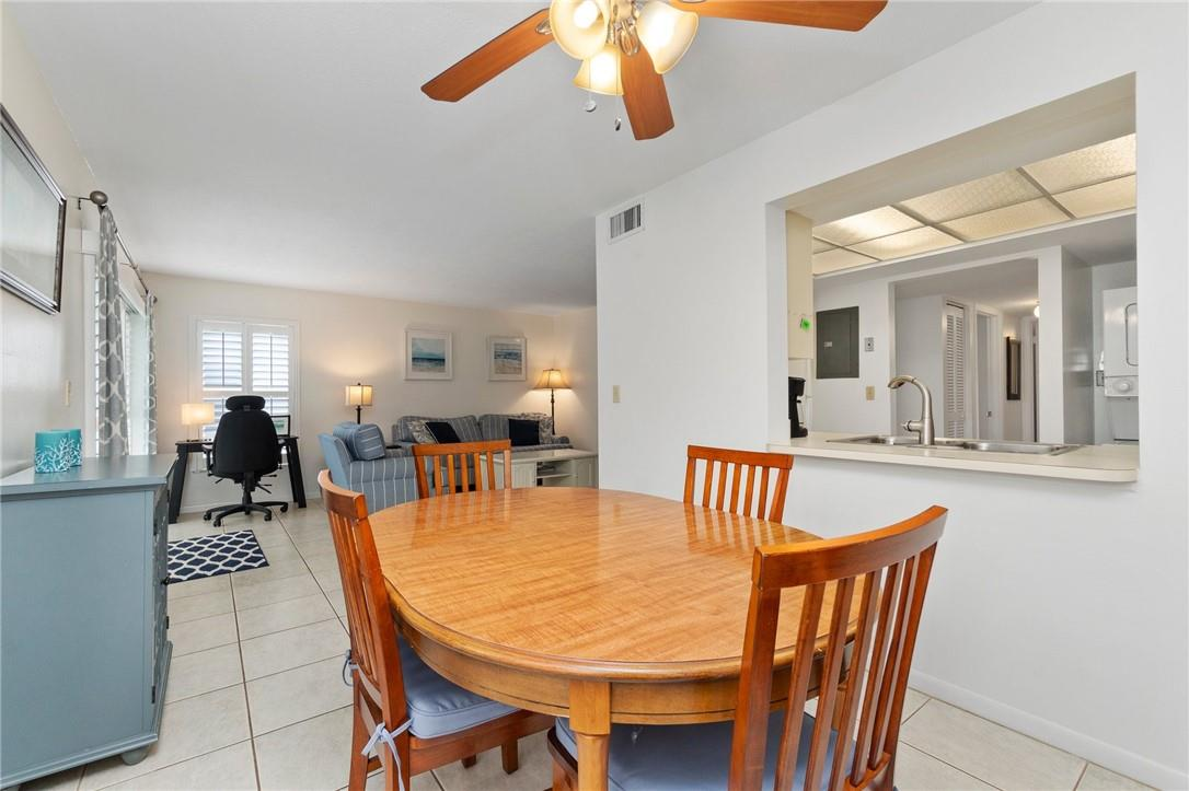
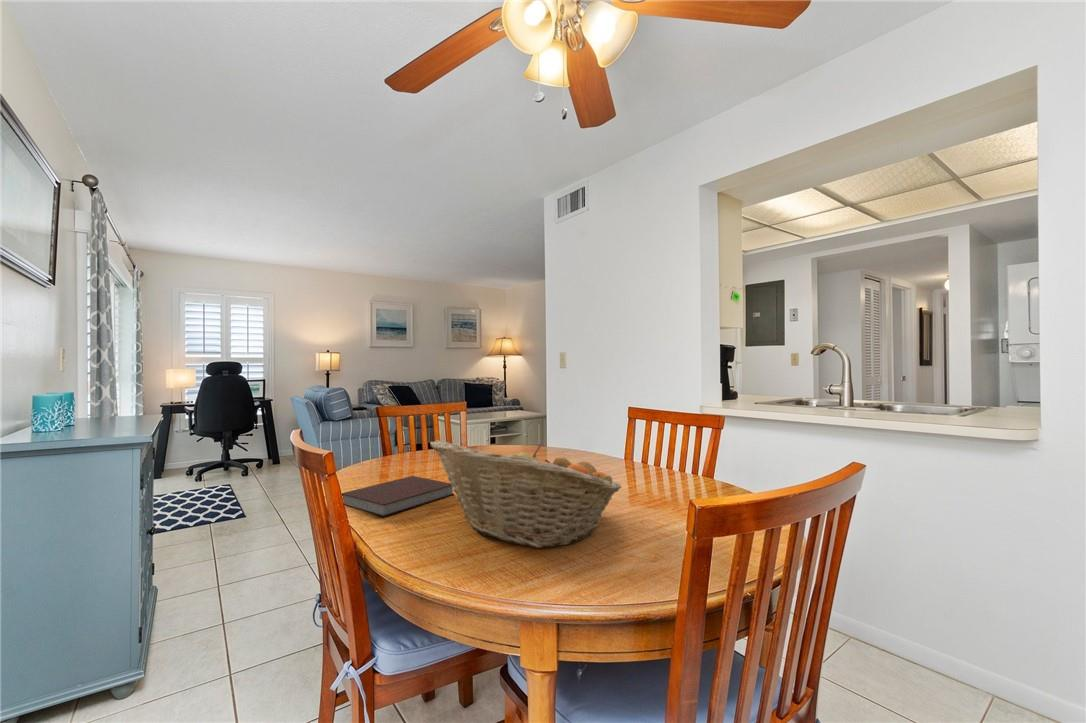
+ fruit basket (522, 480)
+ notebook (399, 493)
